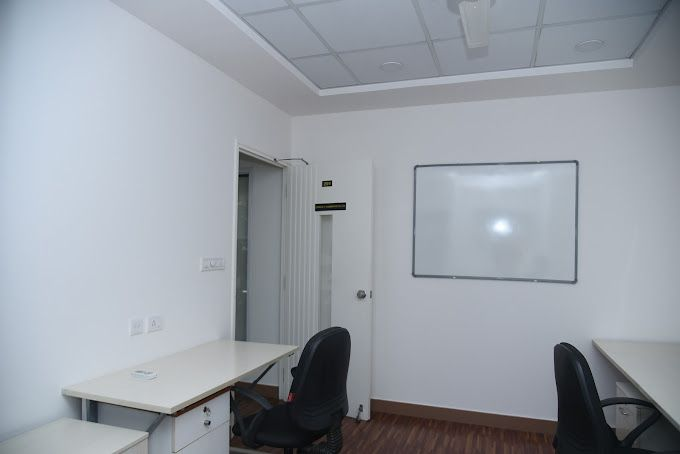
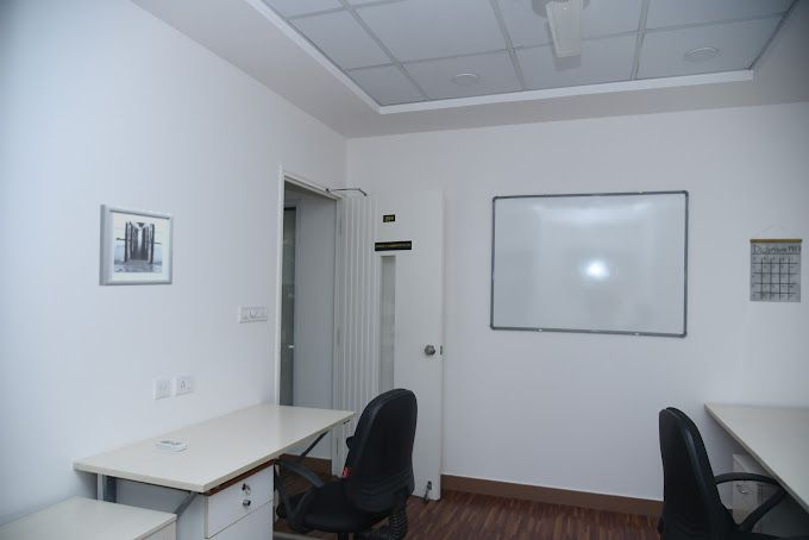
+ wall art (138, 247)
+ calendar (774, 263)
